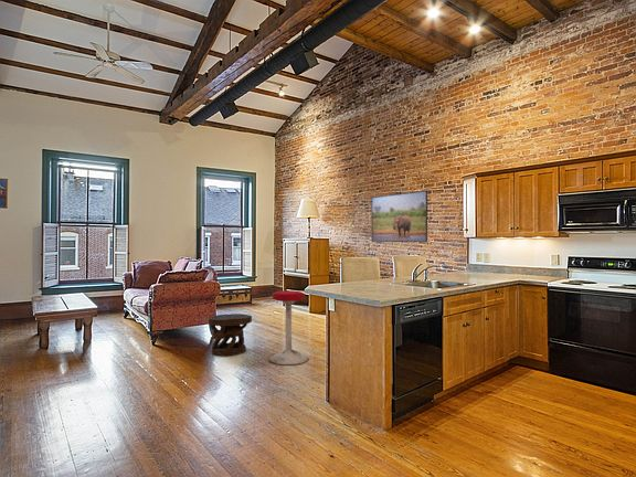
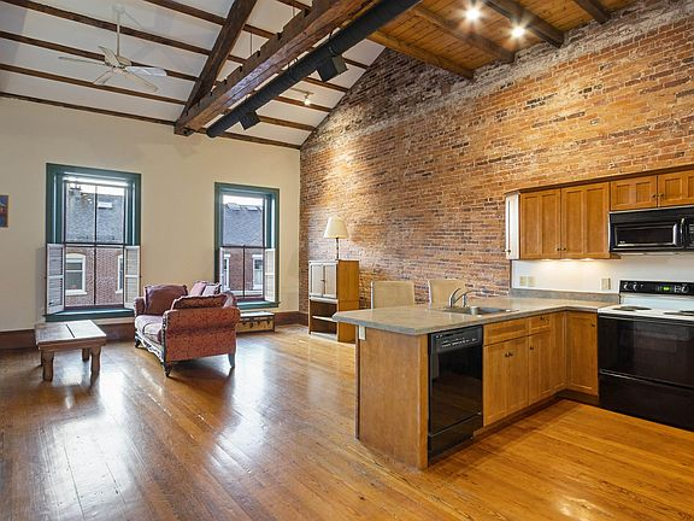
- side table (229, 333)
- stool (288, 325)
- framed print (398, 218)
